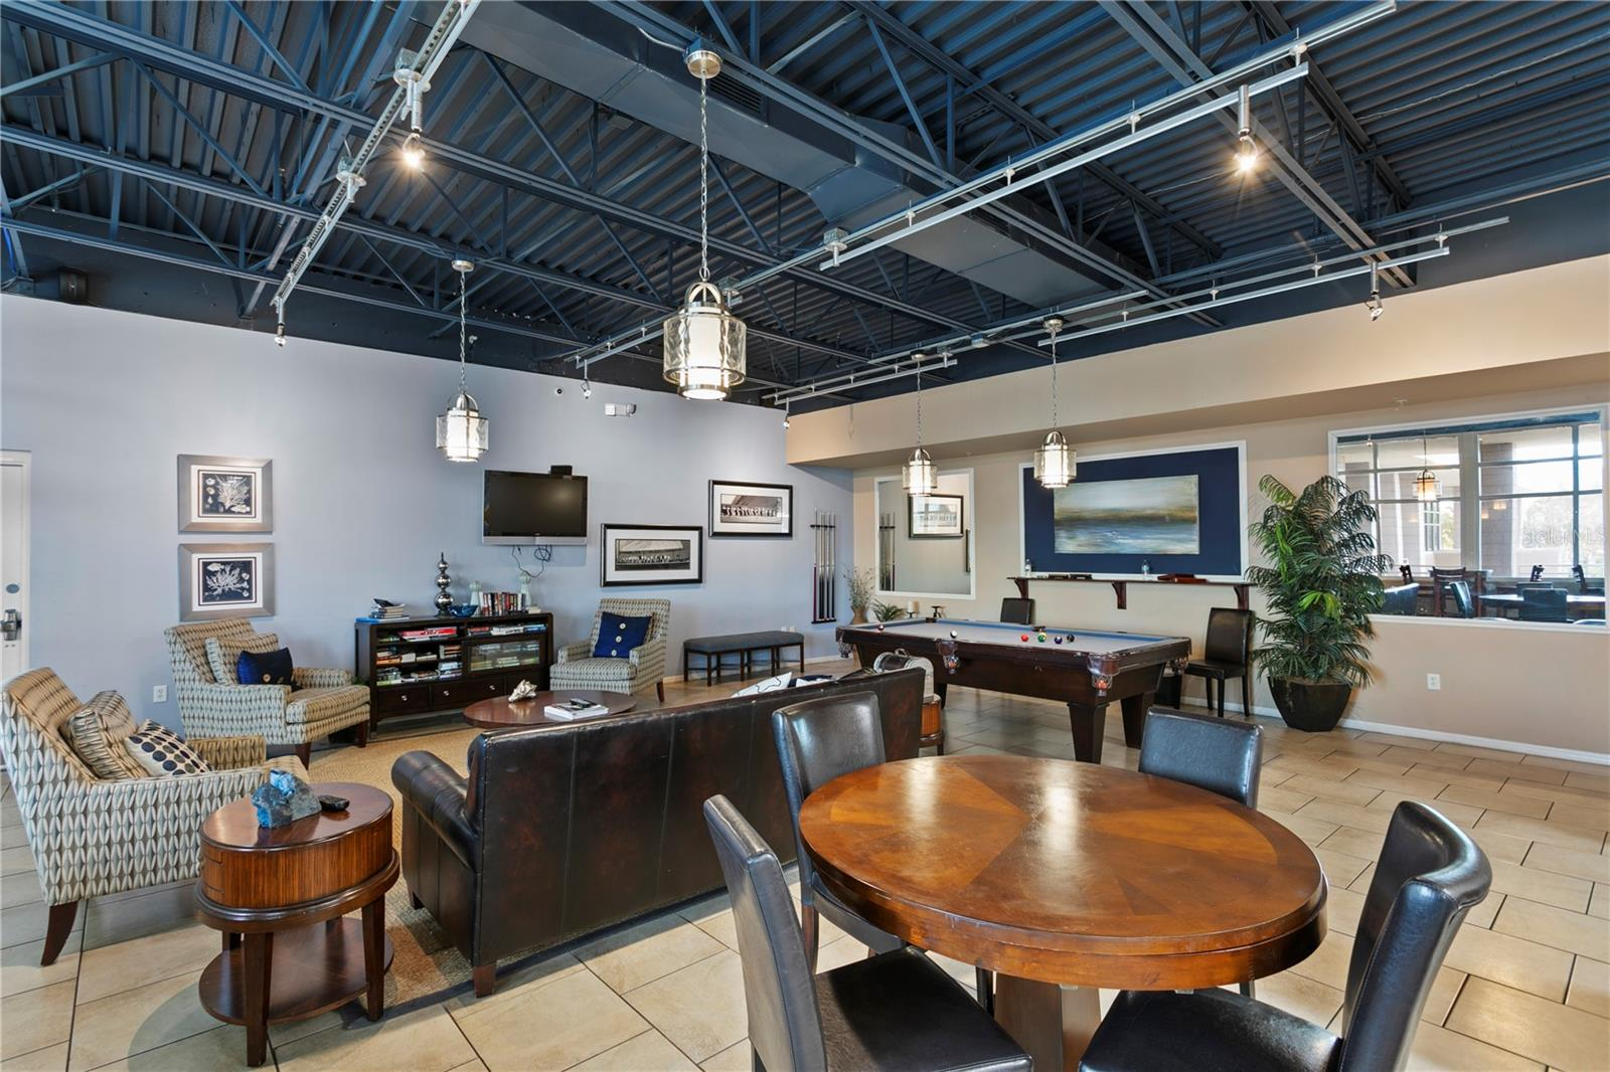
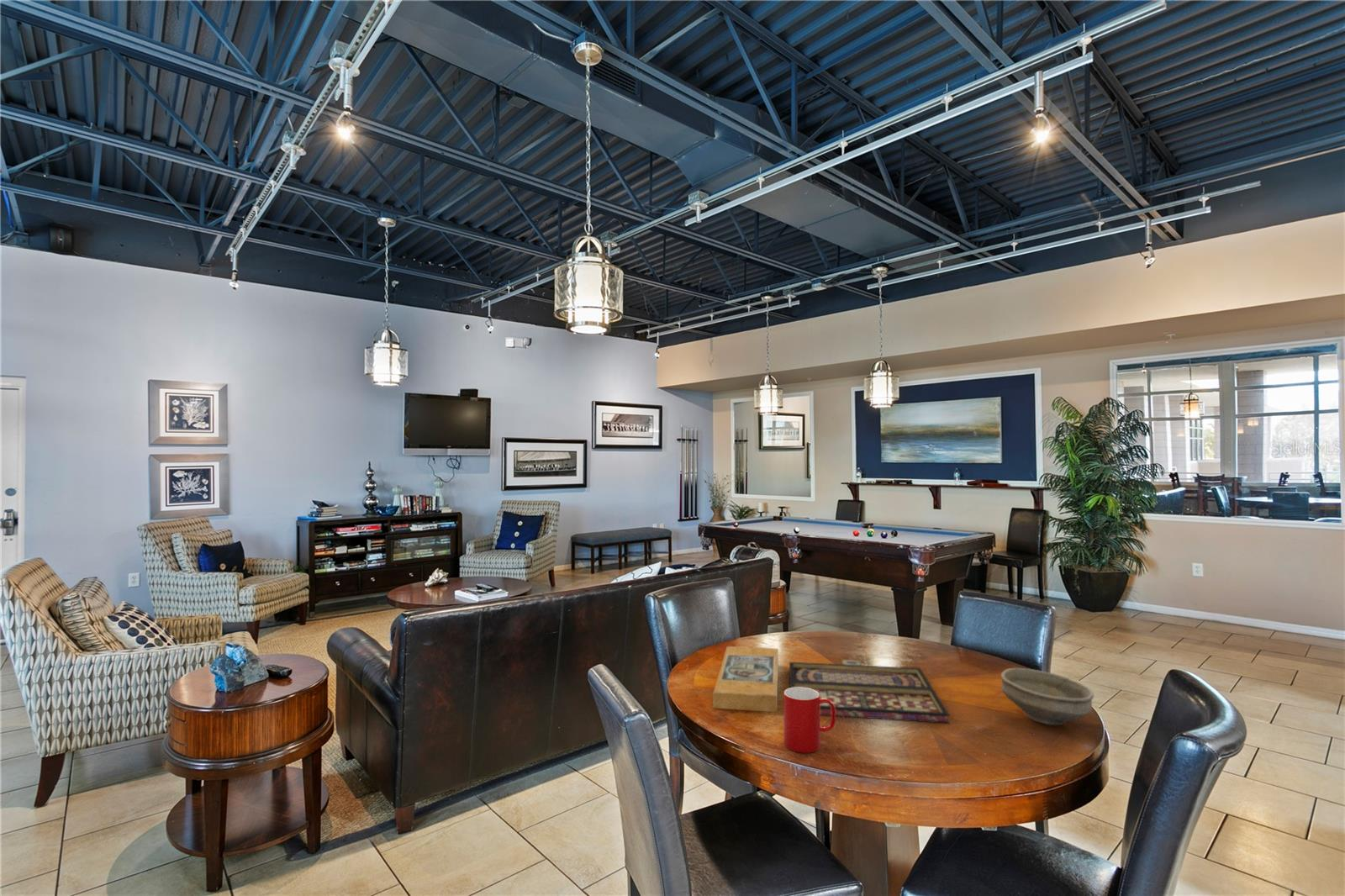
+ cup (810, 719)
+ board game (822, 677)
+ bowl (1046, 699)
